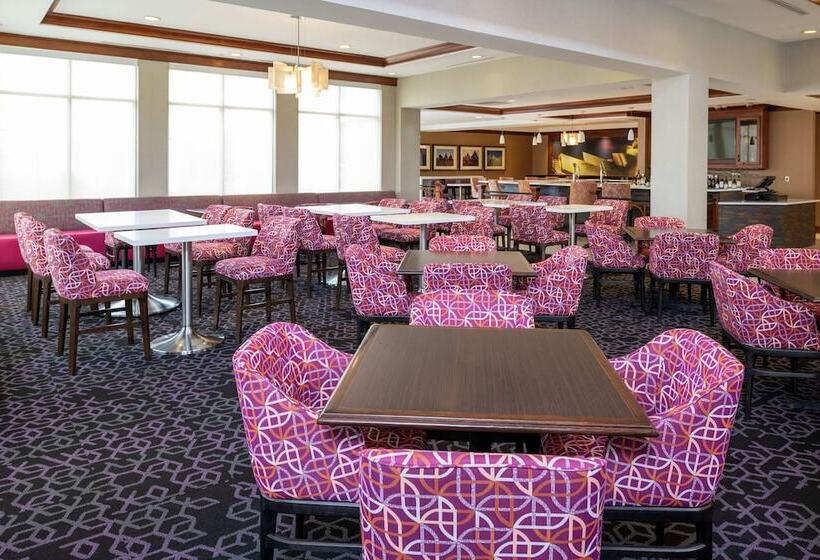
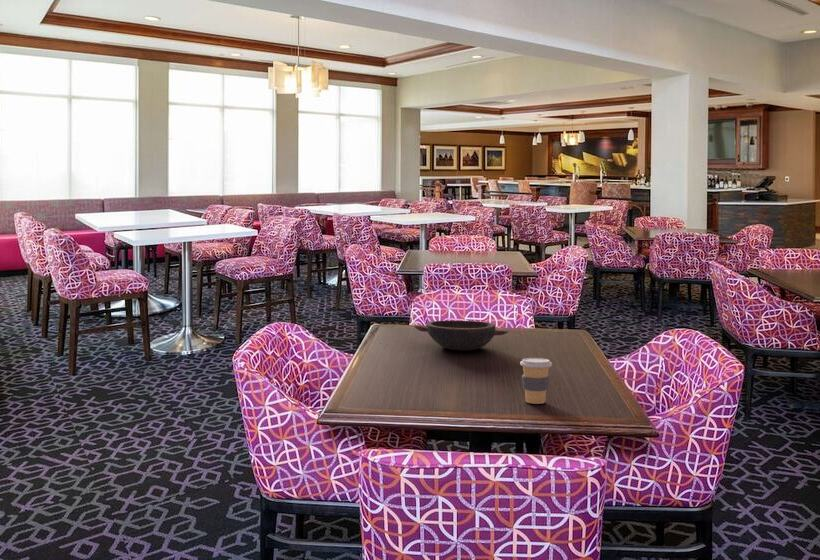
+ coffee cup (535, 380)
+ bowl (460, 335)
